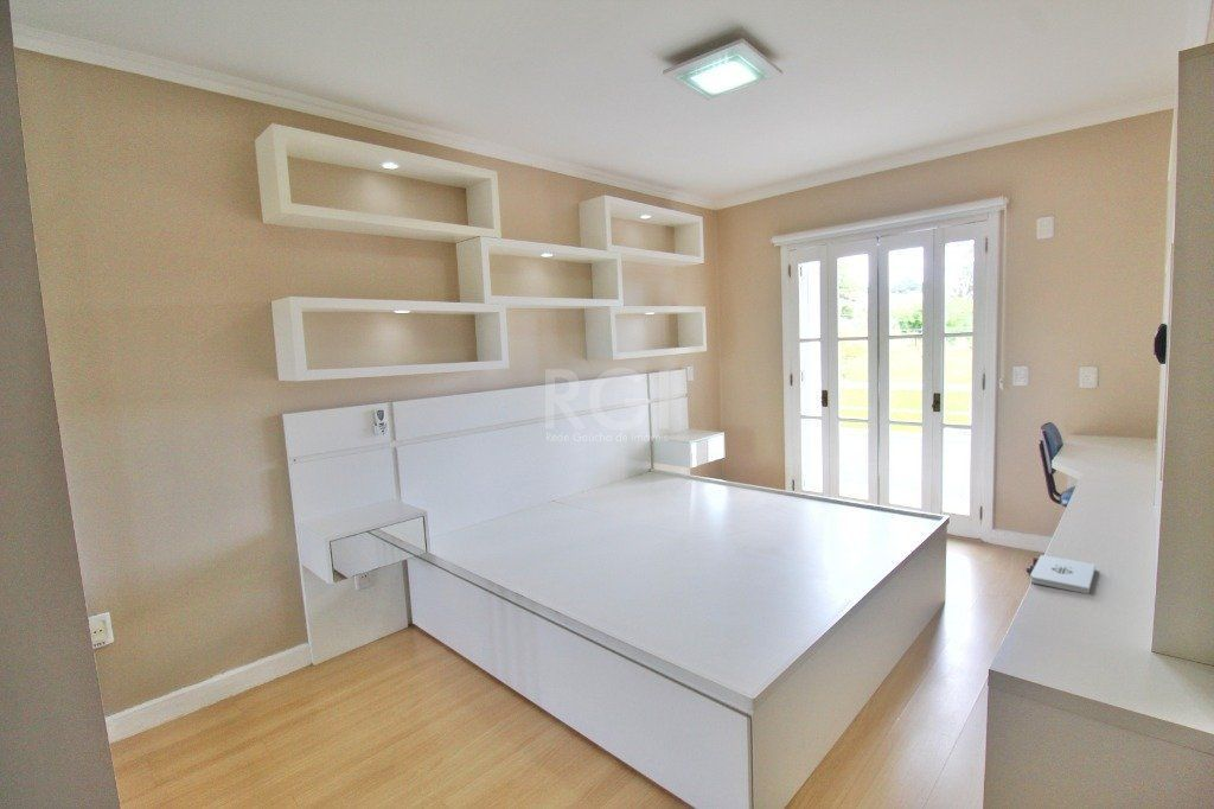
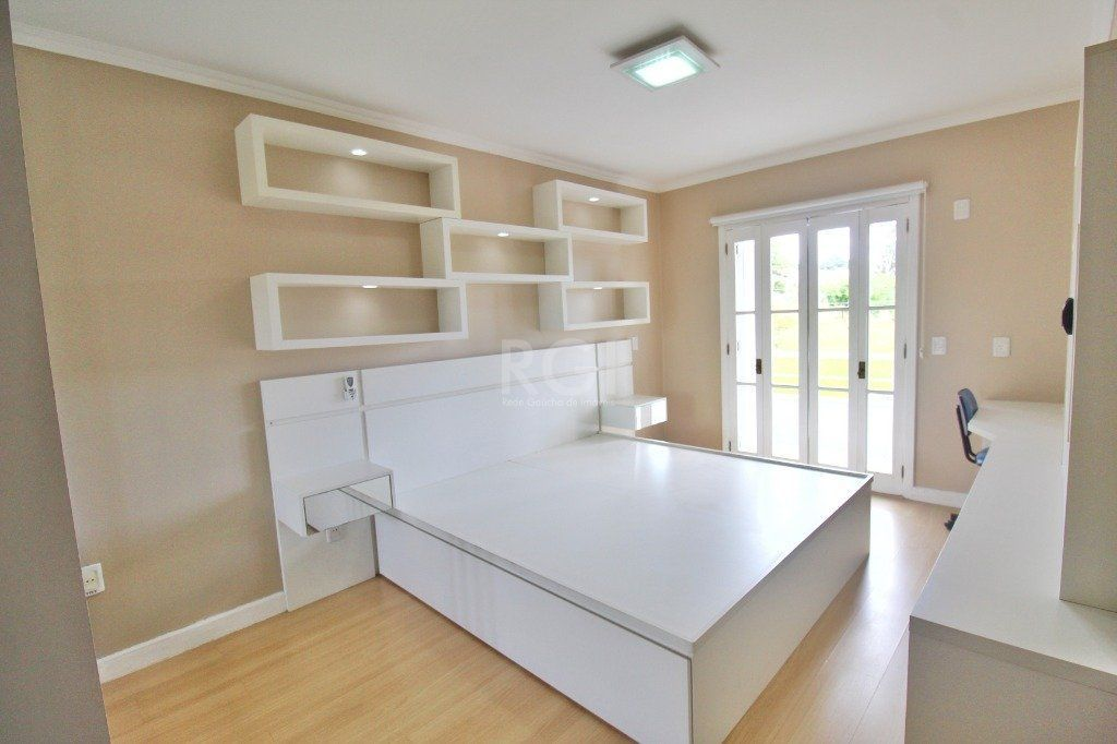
- notepad (1062, 573)
